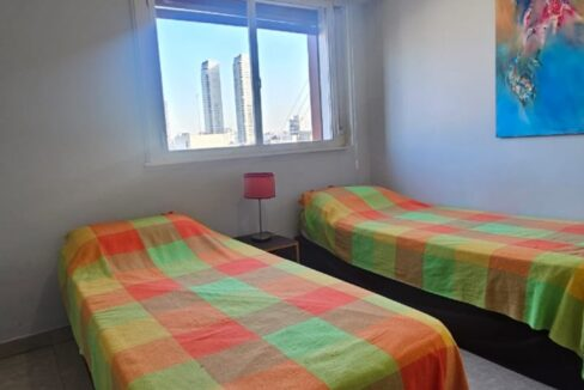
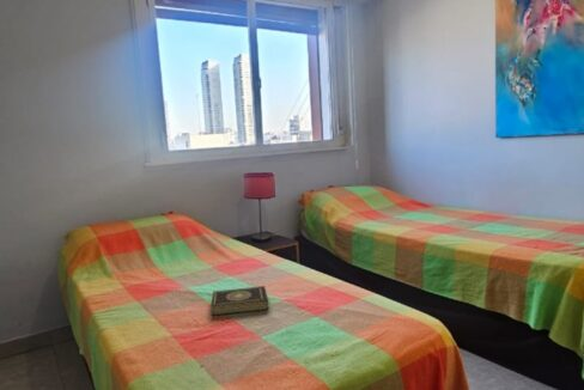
+ book (239, 299)
